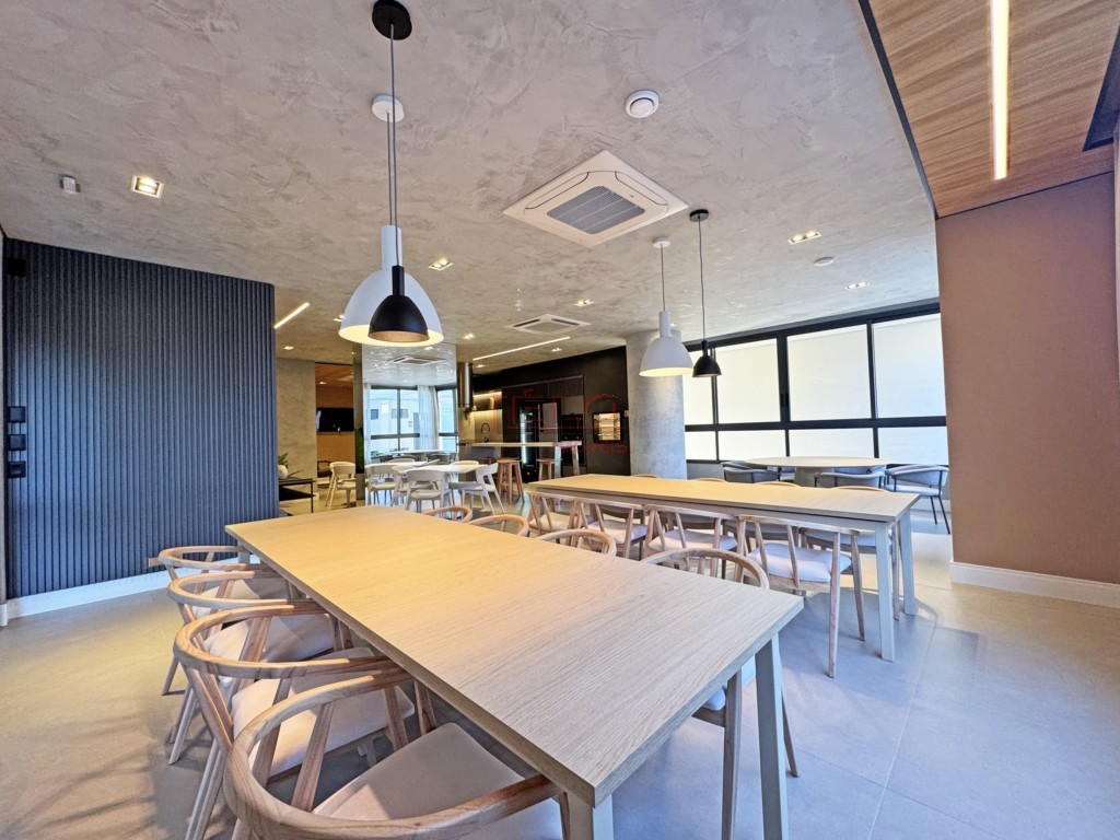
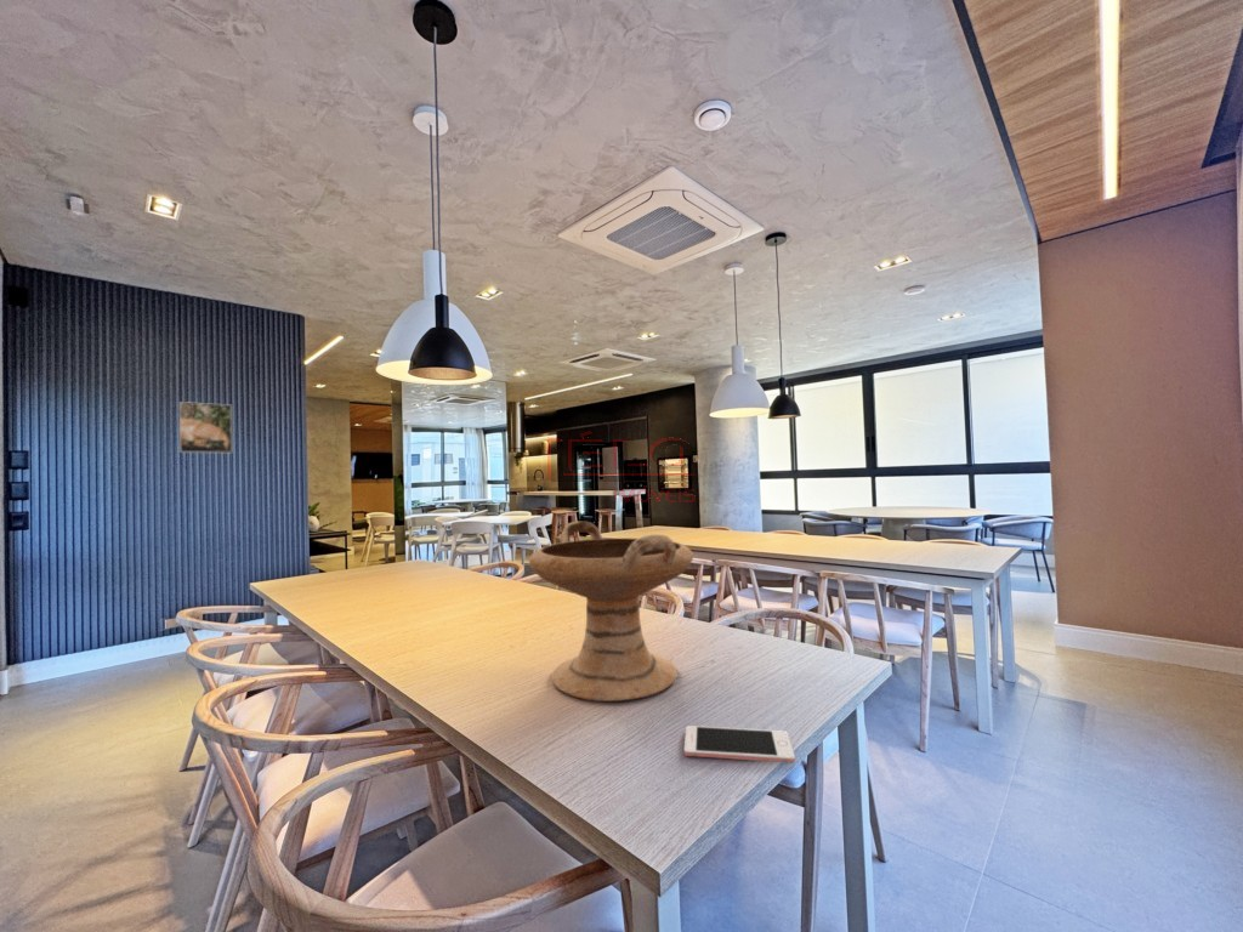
+ decorative bowl (612, 601)
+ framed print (206, 427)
+ cell phone (737, 743)
